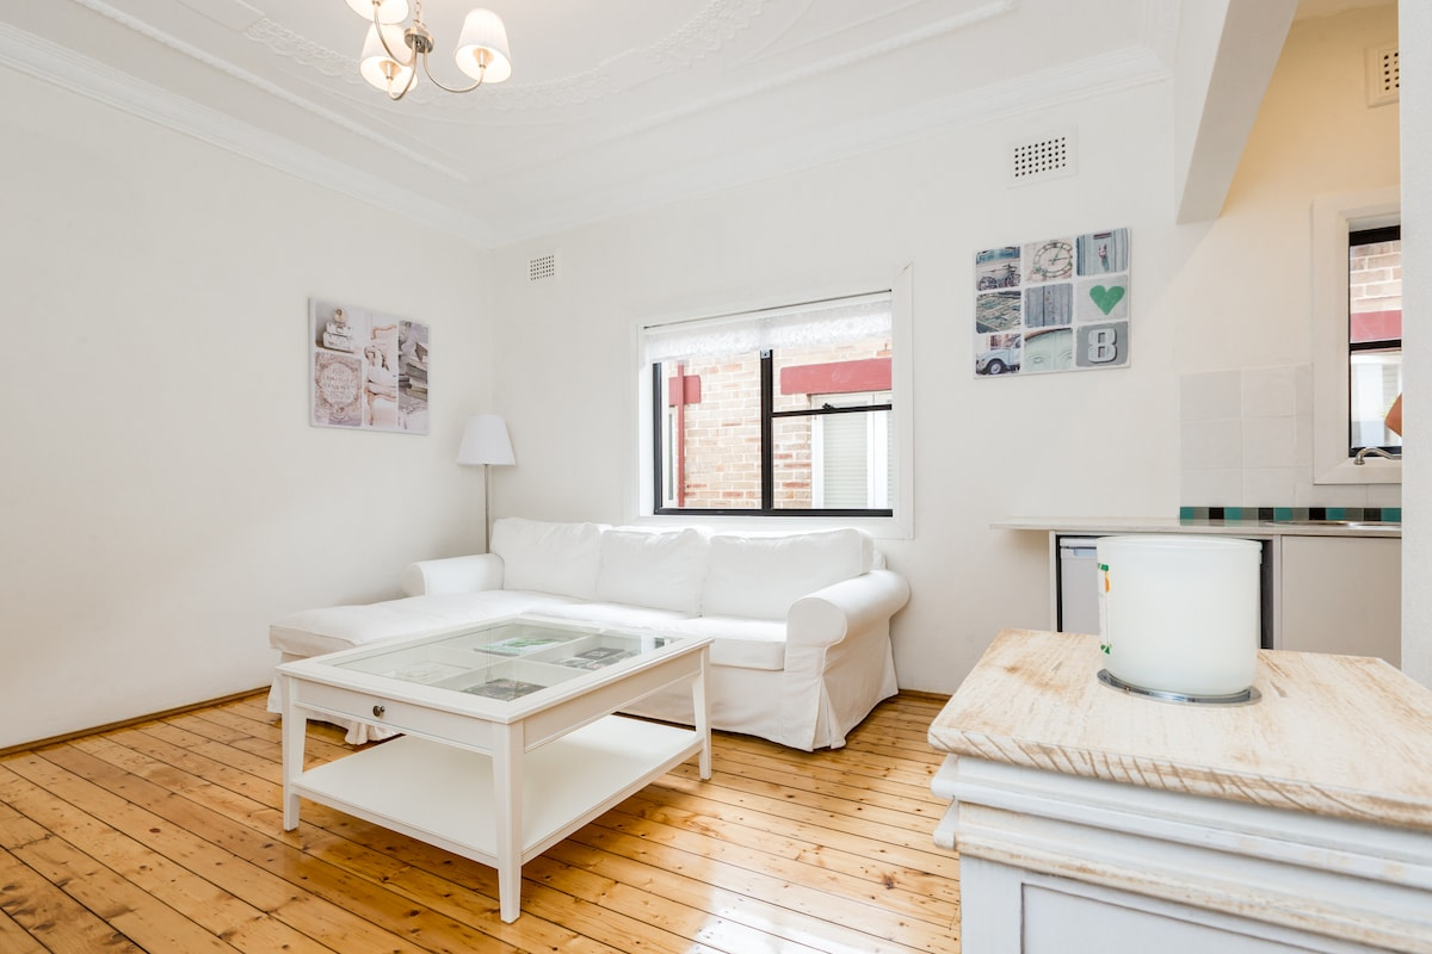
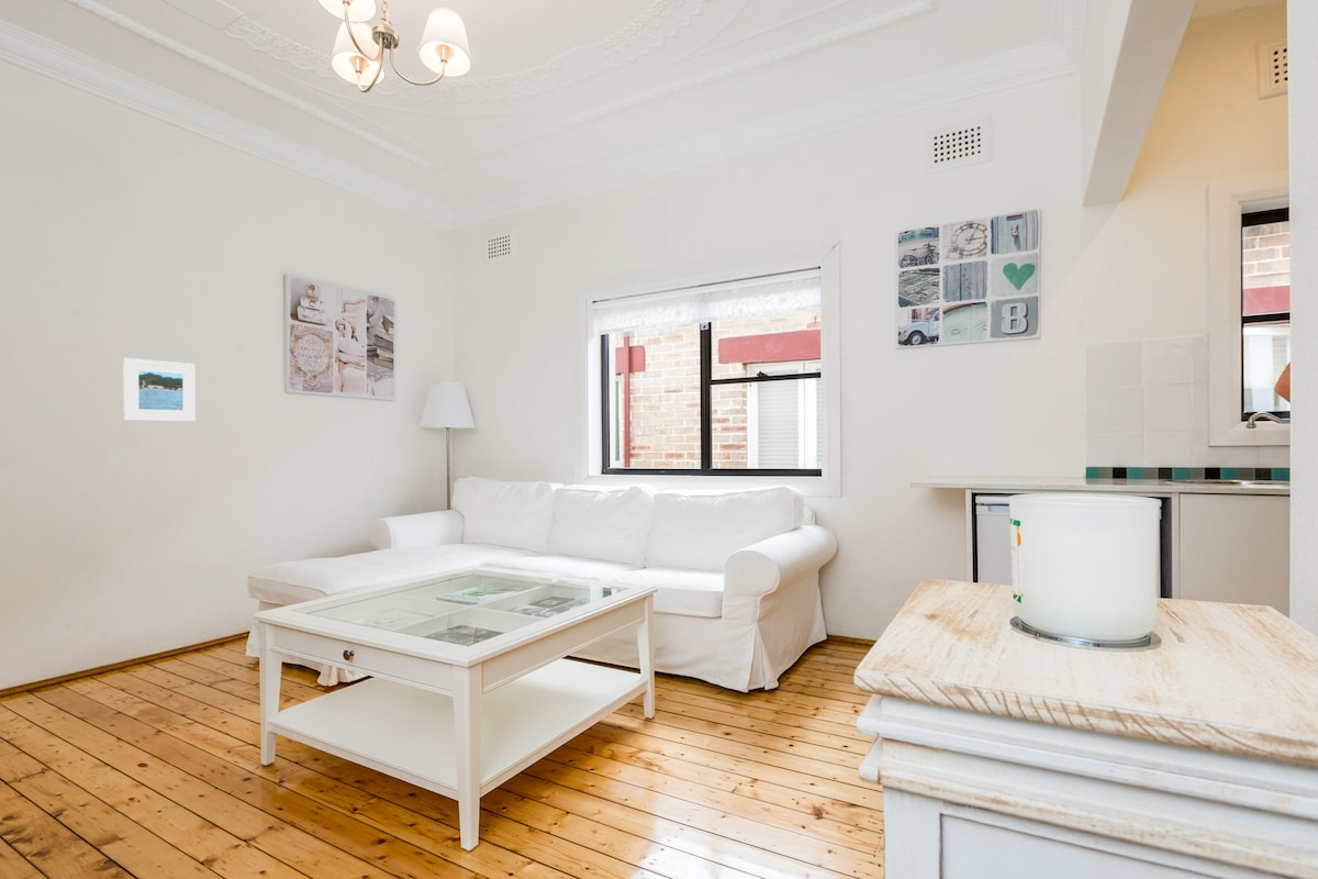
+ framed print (160, 390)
